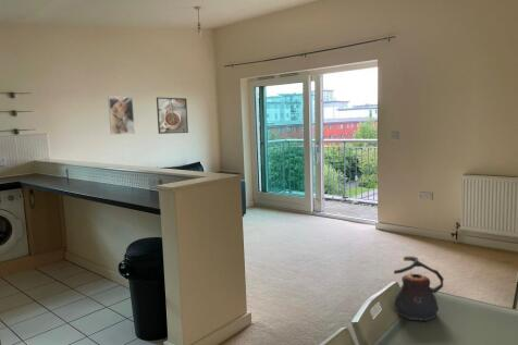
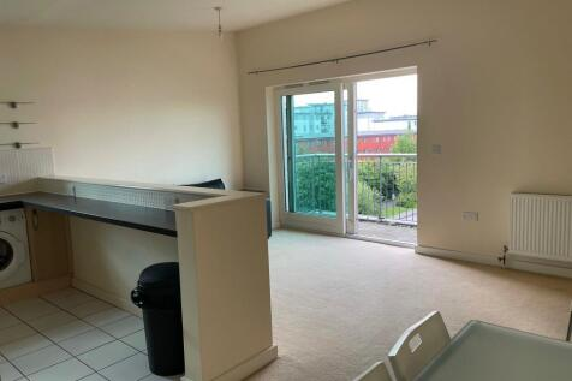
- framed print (172, 115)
- teapot (417, 285)
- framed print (121, 115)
